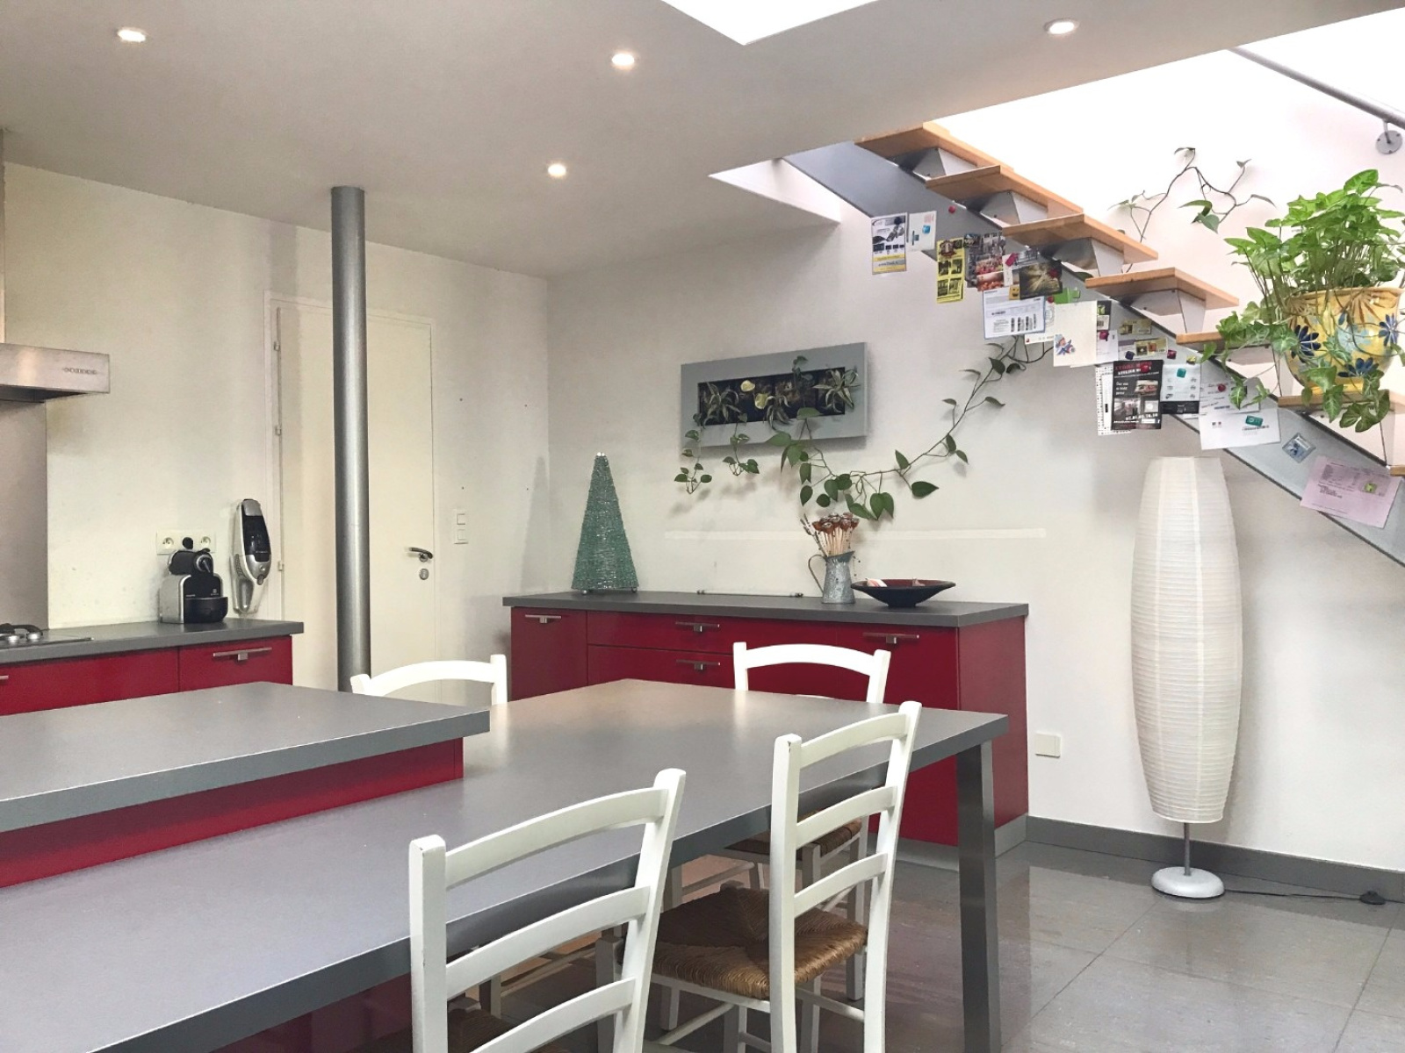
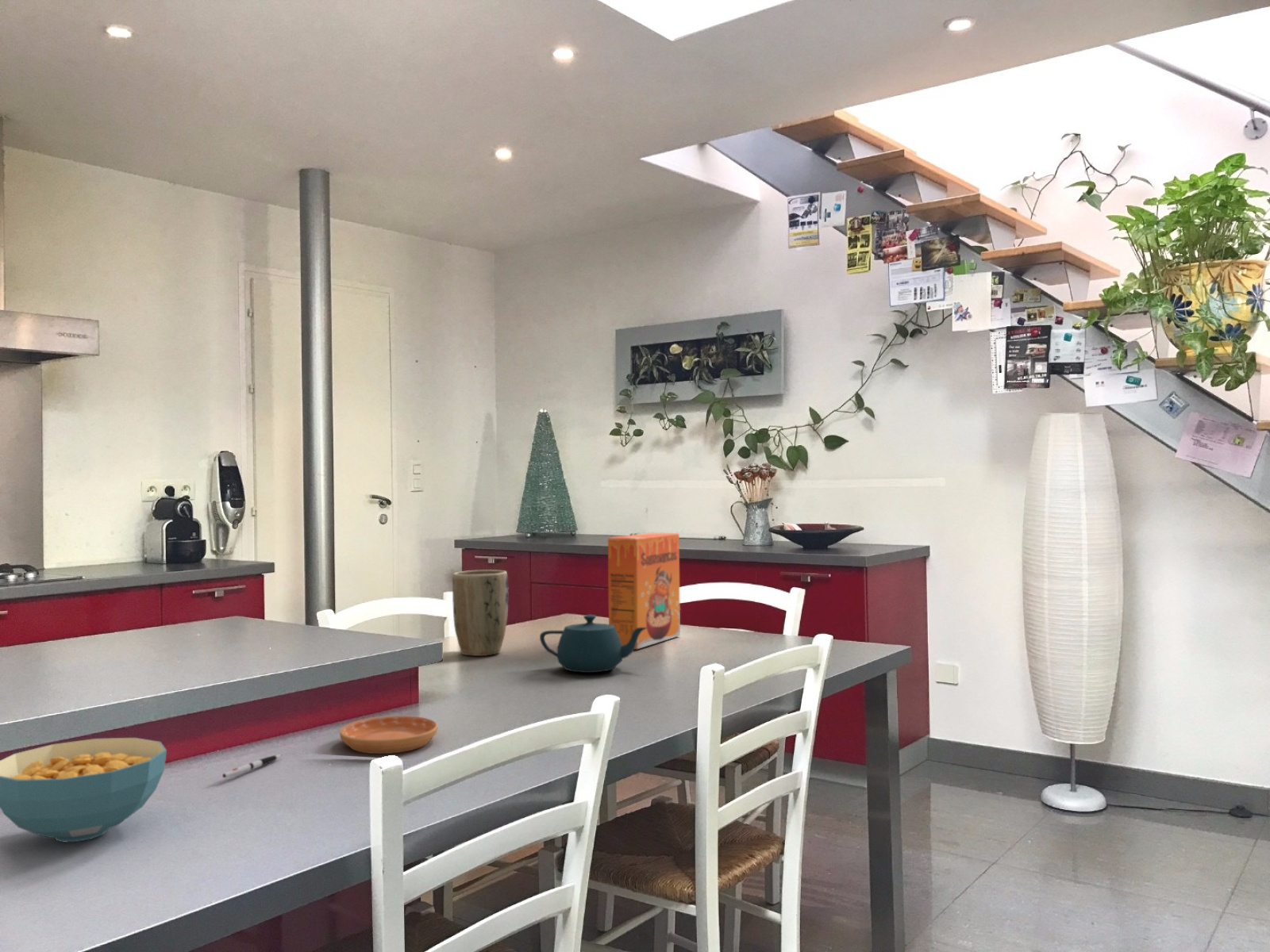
+ cereal box (645, 588)
+ cereal bowl (81, 795)
+ pen (253, 765)
+ teapot (593, 642)
+ plant pot (480, 612)
+ saucer (389, 735)
